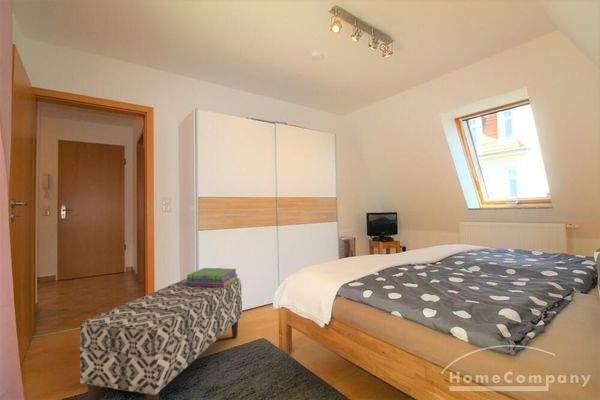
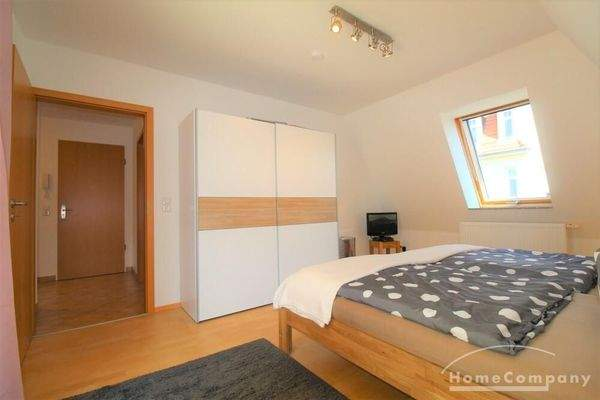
- stack of books (212, 276)
- bench (178, 329)
